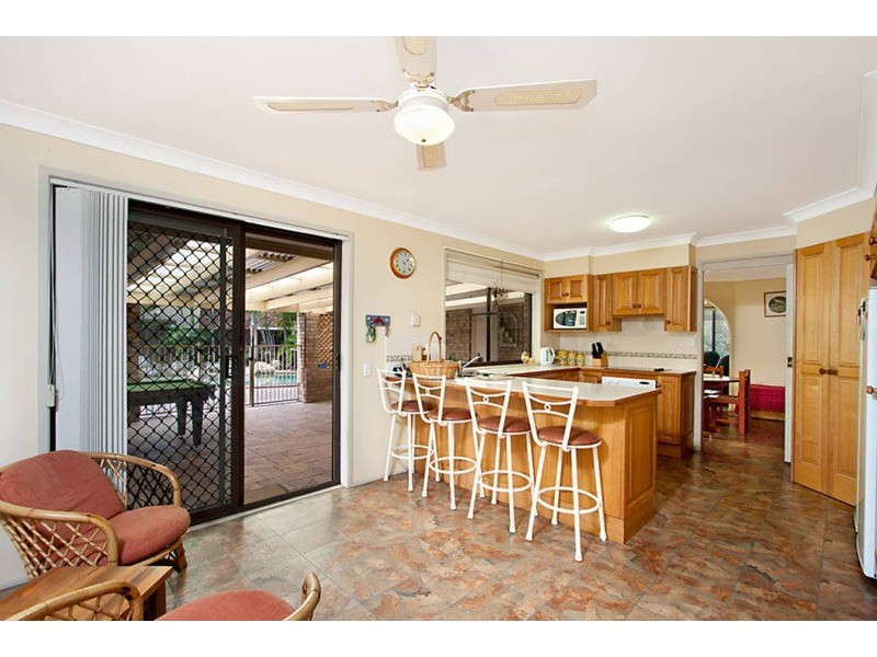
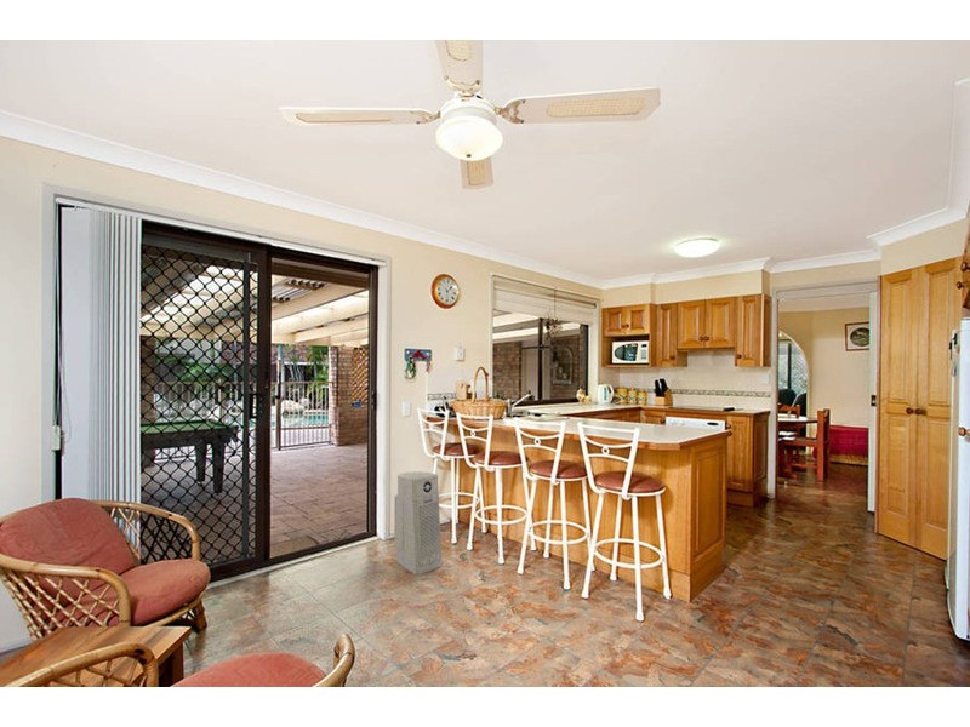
+ air purifier (416, 517)
